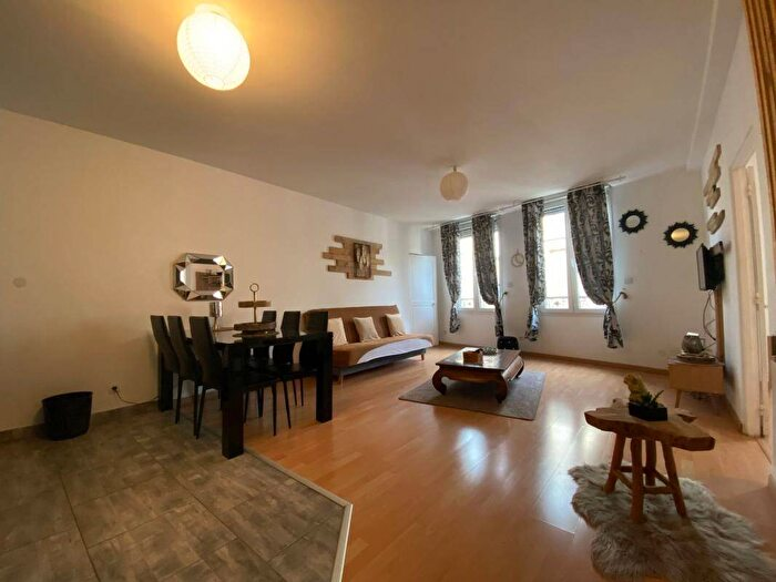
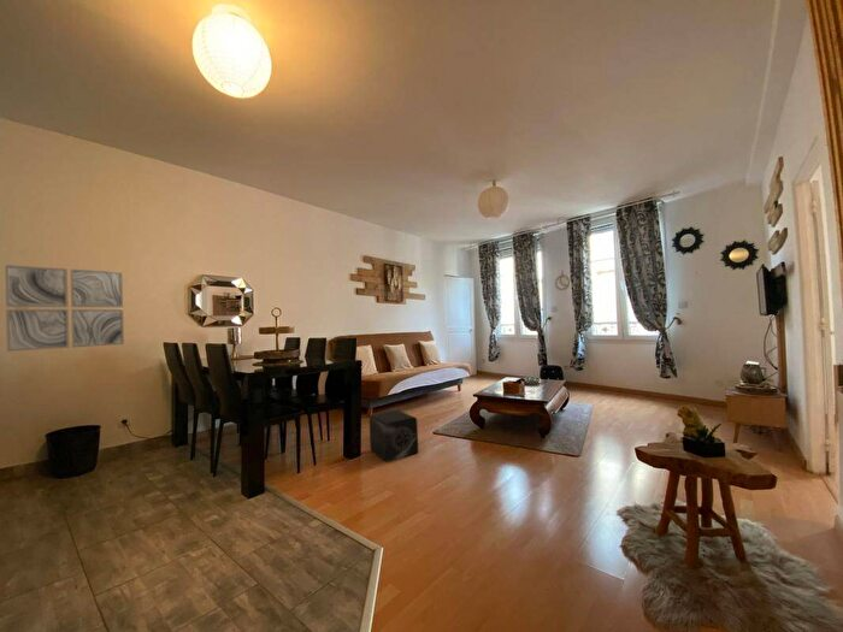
+ wall art (67, 309)
+ speaker (393, 433)
